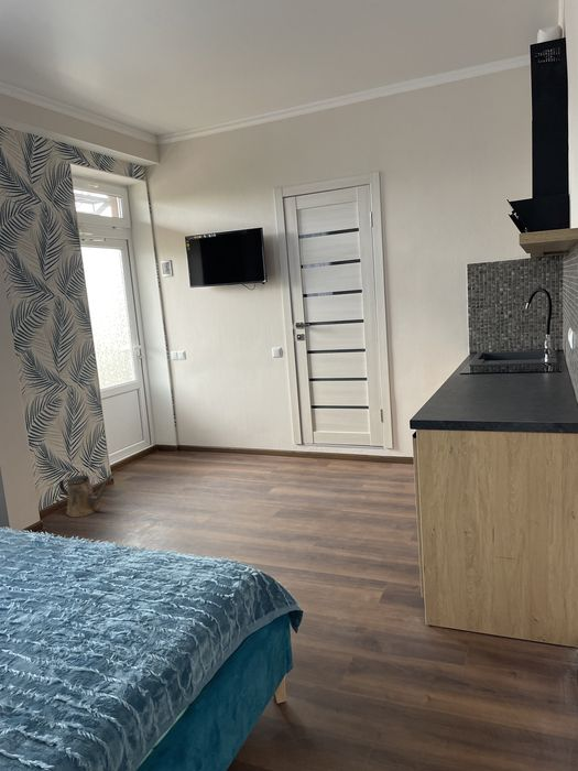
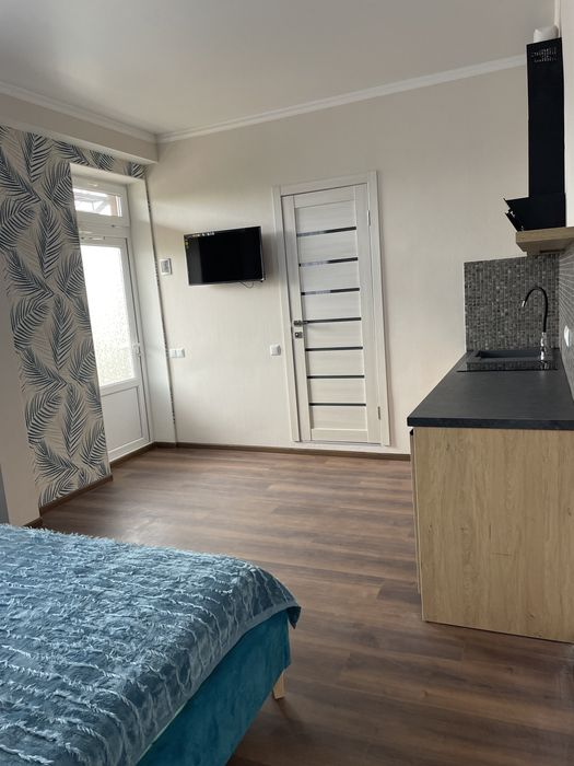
- watering can (87, 491)
